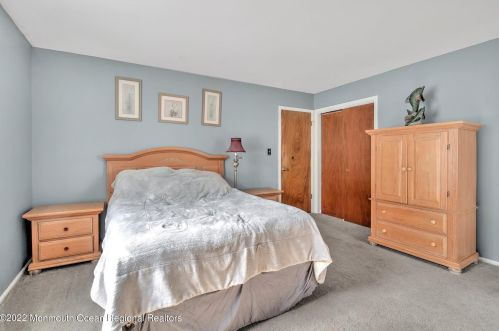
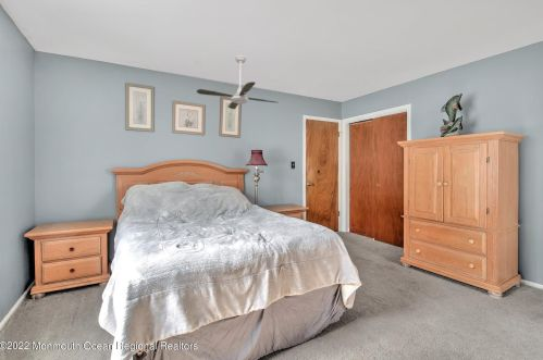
+ ceiling fan (239, 79)
